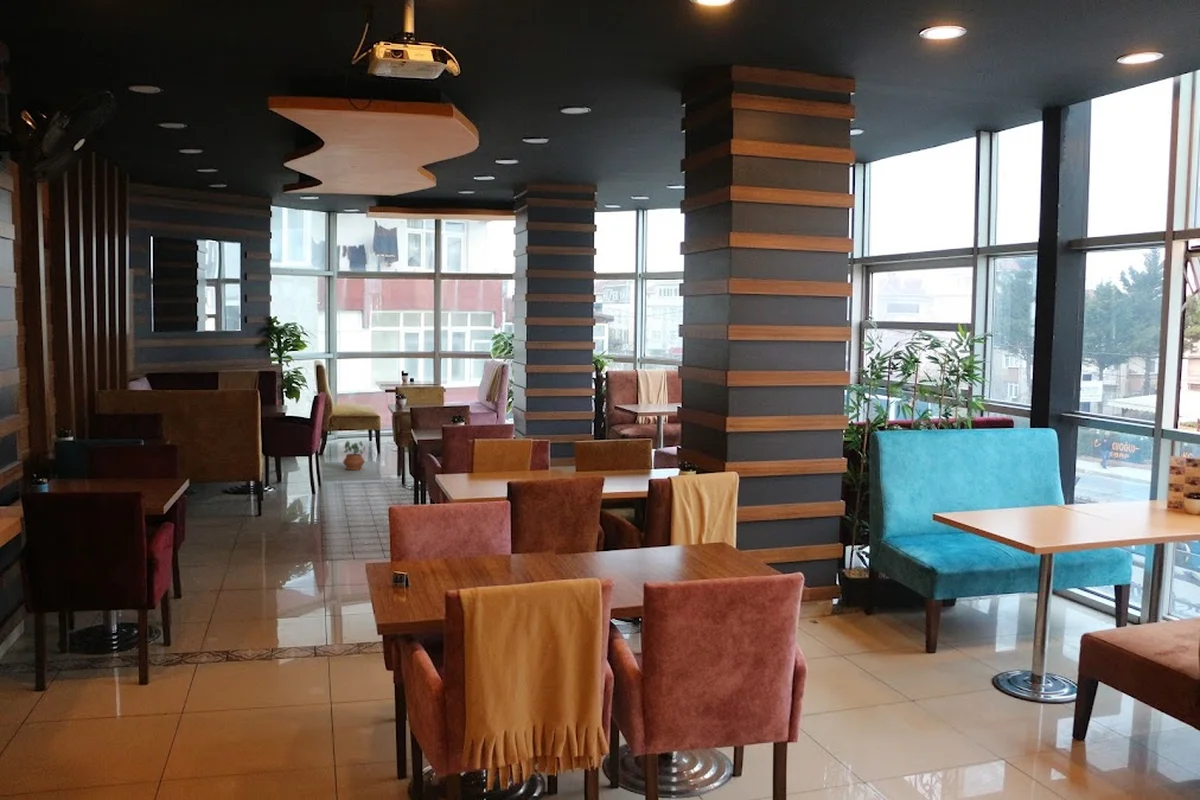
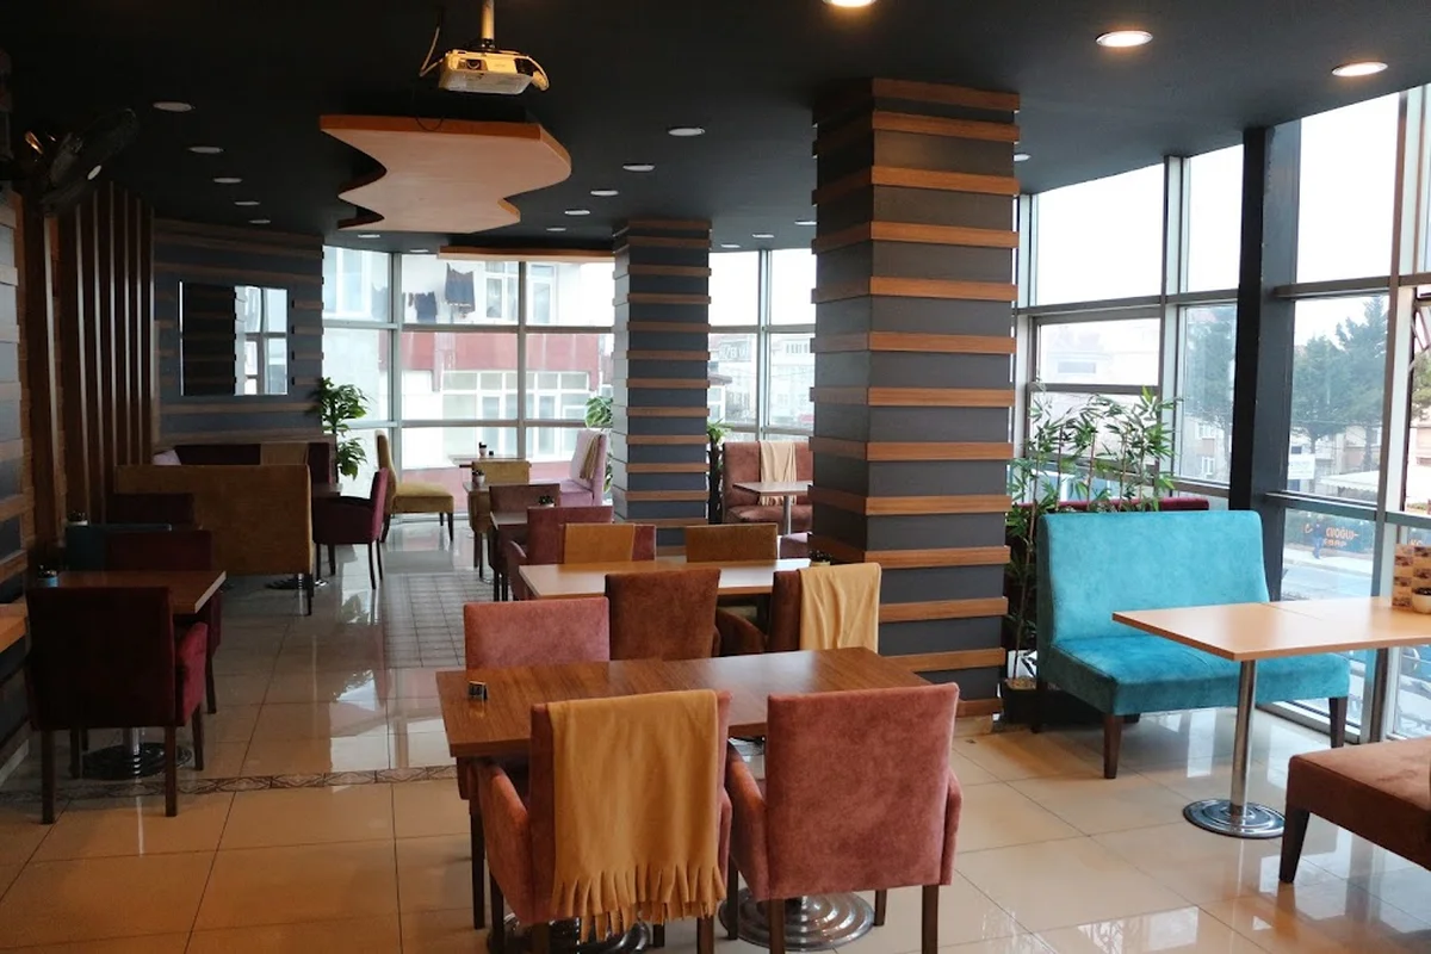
- potted plant (354, 454)
